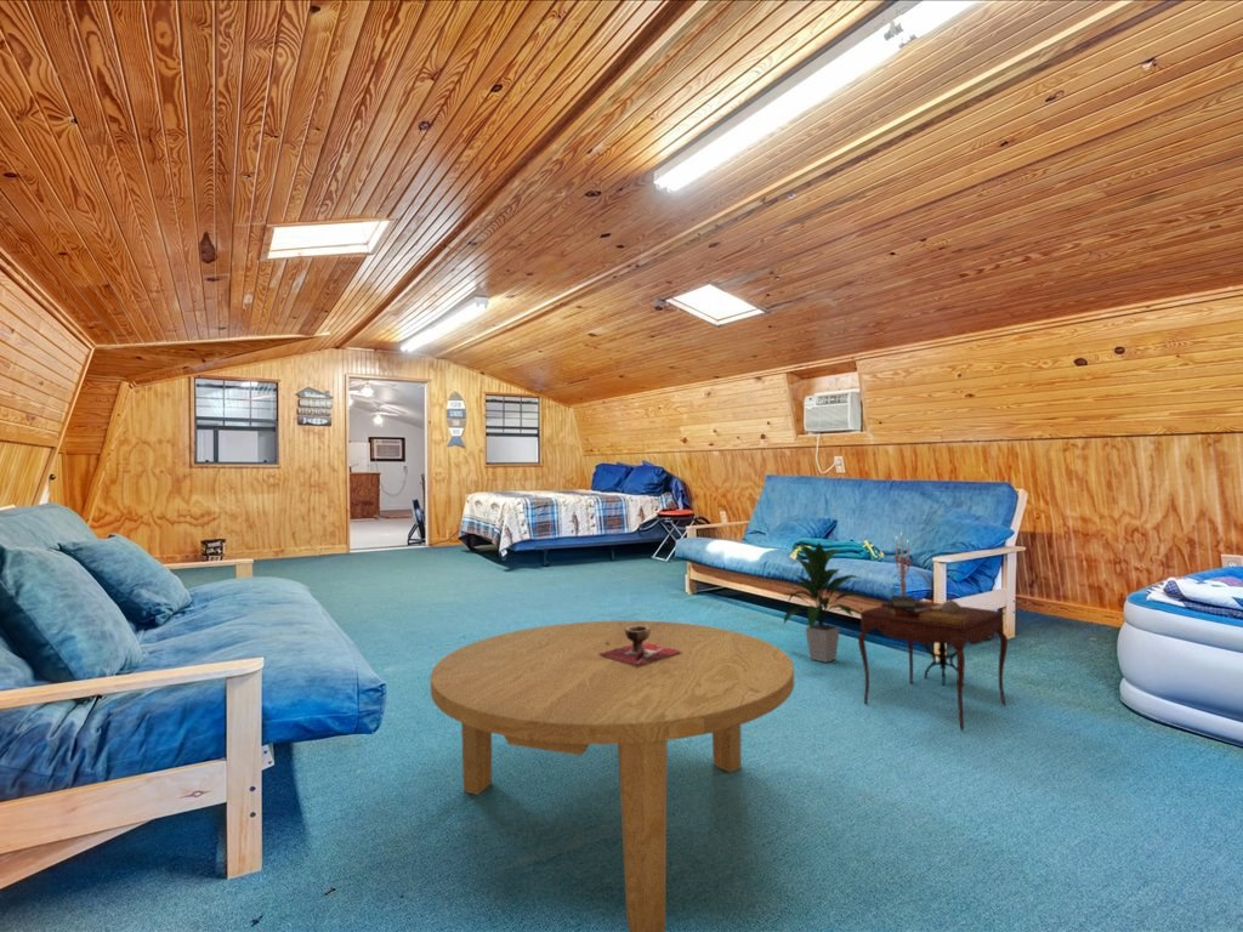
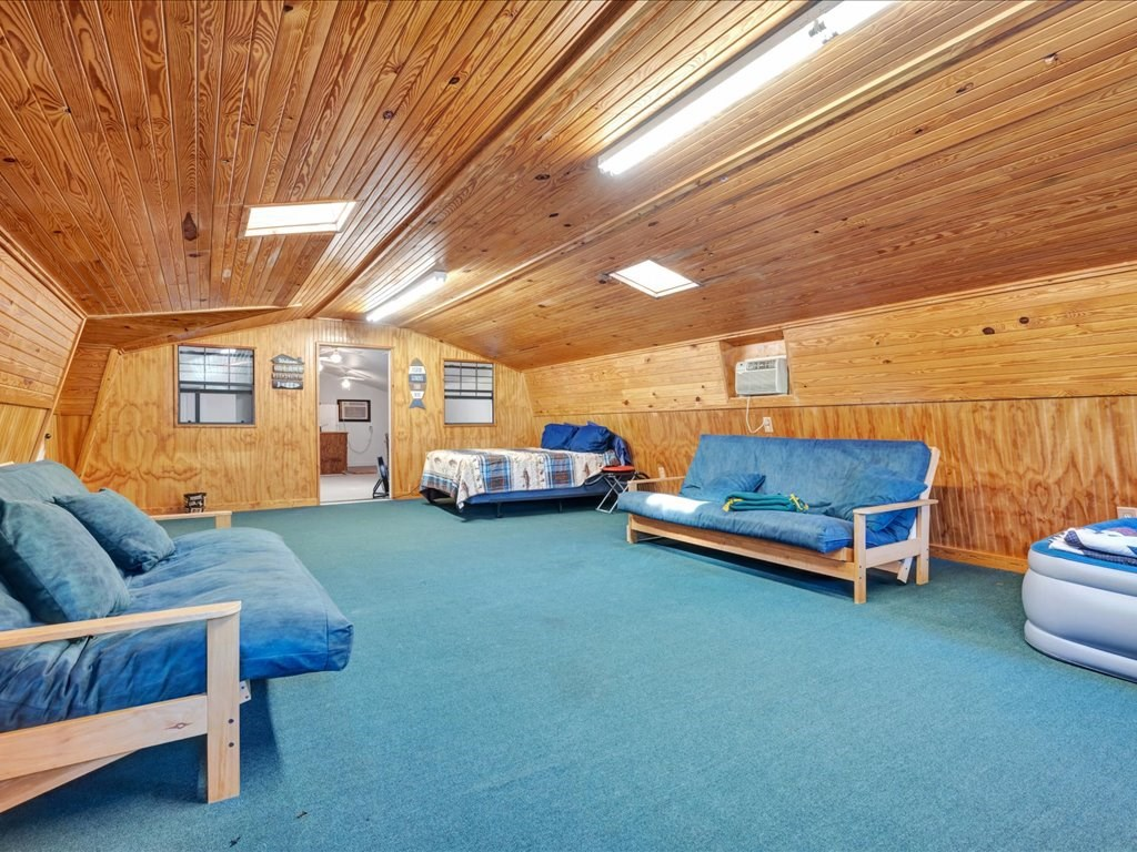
- coffee table (614, 735)
- indoor plant (819, 598)
- decorative bowl (640, 640)
- side table (943, 614)
